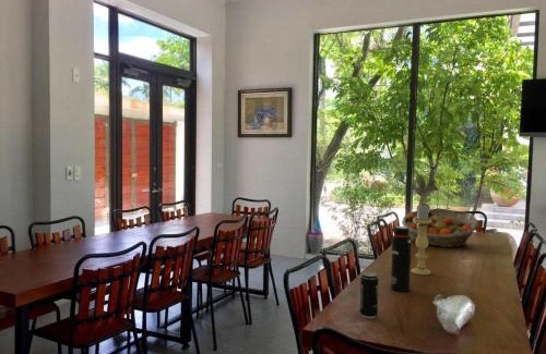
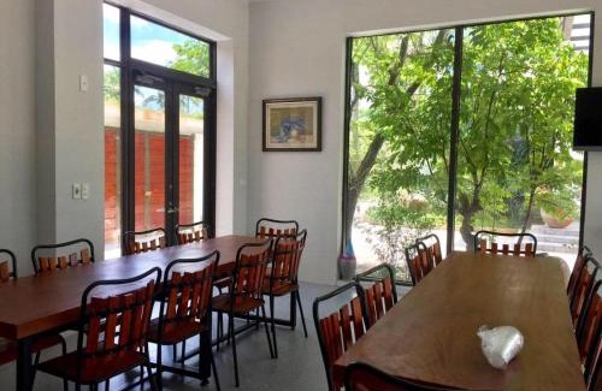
- water bottle (402, 258)
- fruit basket (438, 227)
- candle holder (422, 239)
- beverage can (369, 294)
